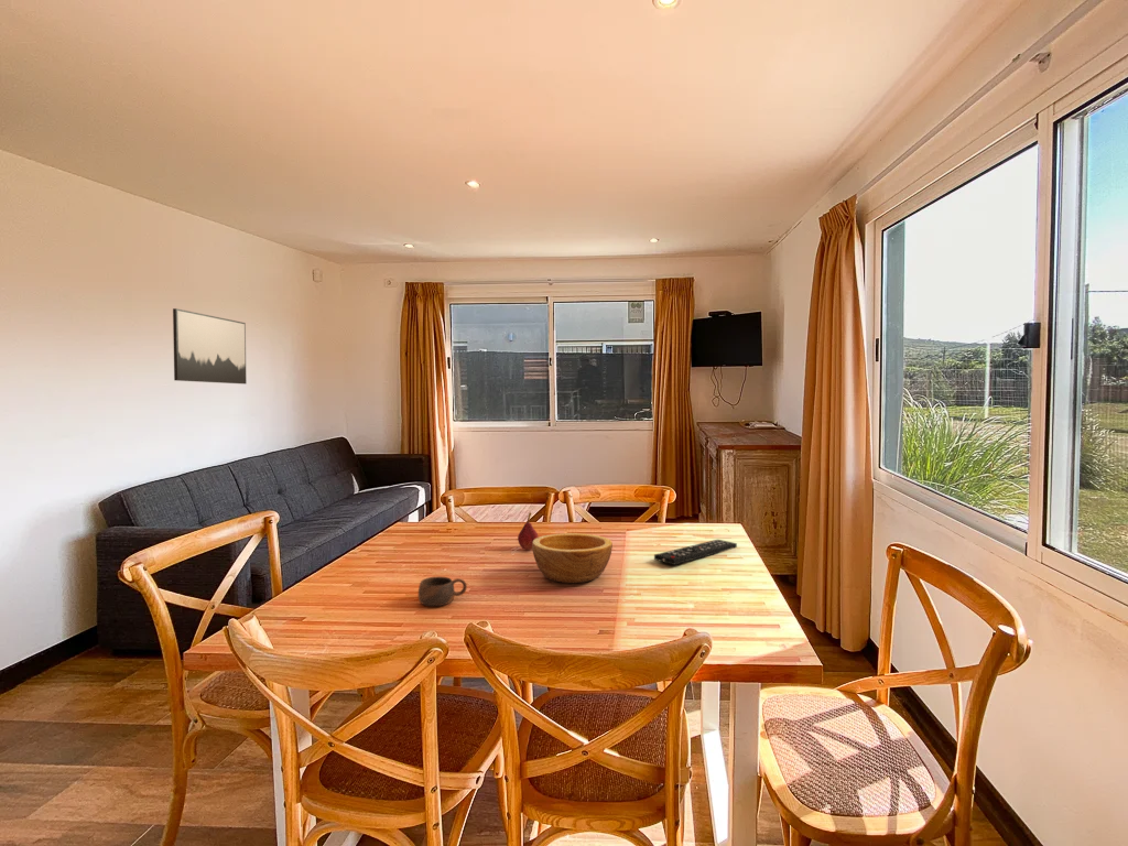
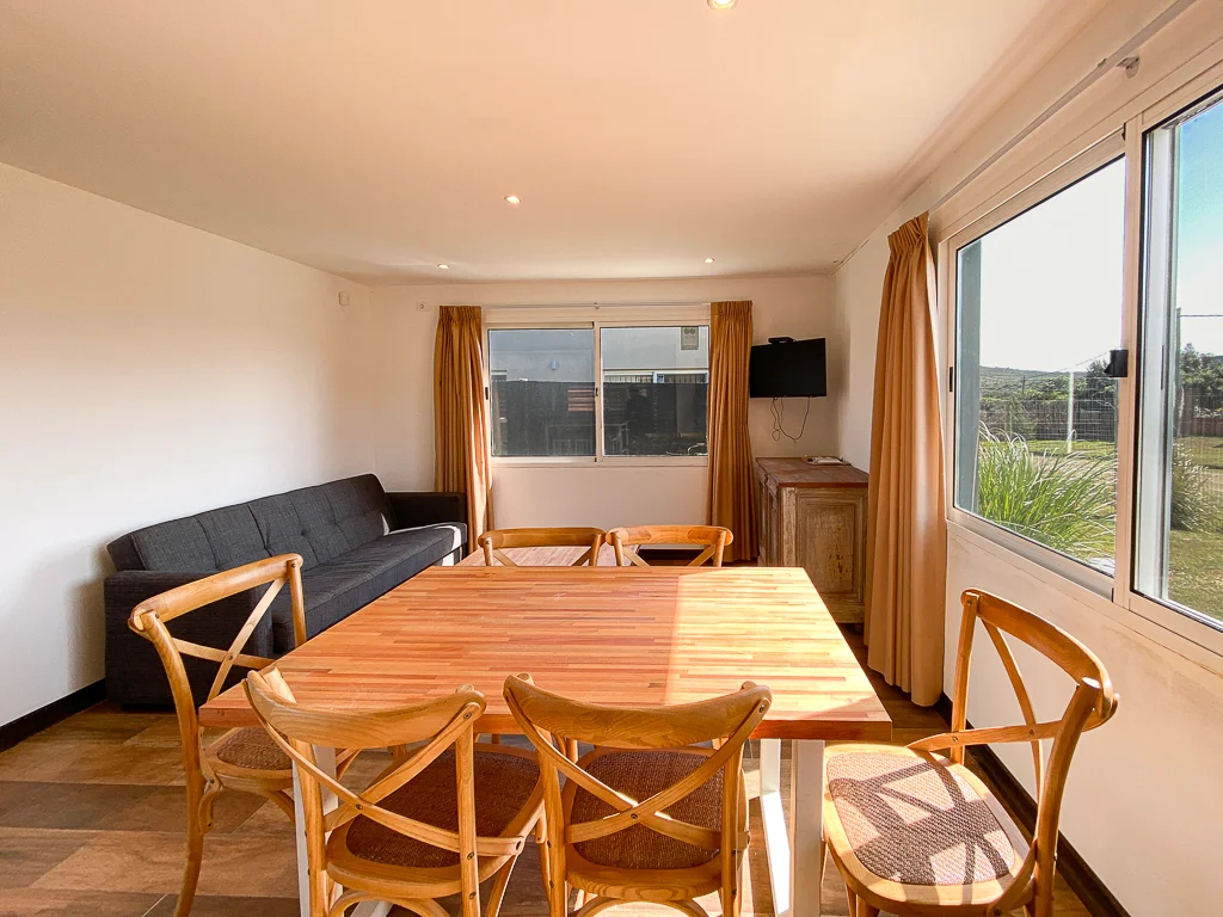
- remote control (696, 550)
- wall art (213, 349)
- cup (442, 590)
- bowl (572, 558)
- fruit (528, 531)
